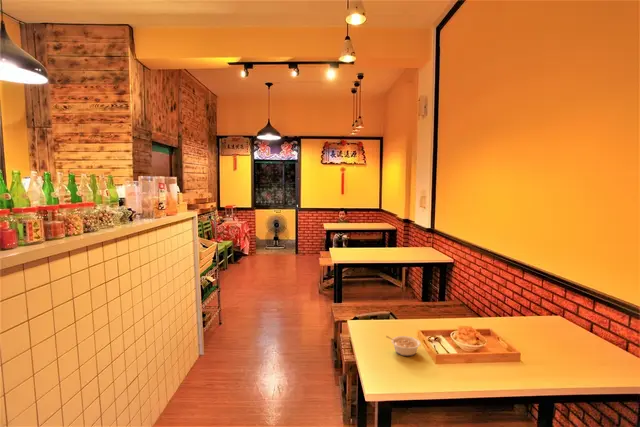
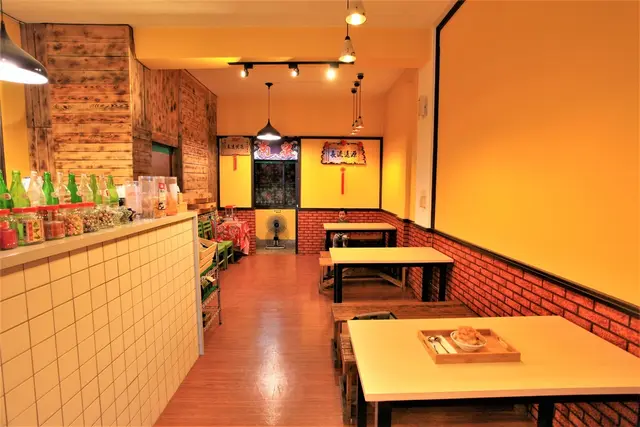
- legume (404, 345)
